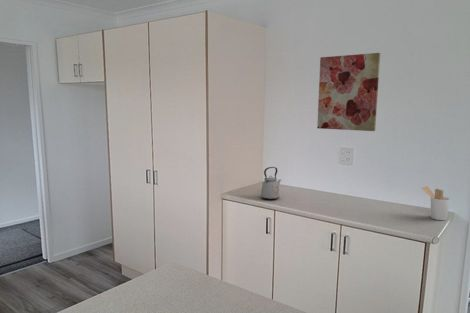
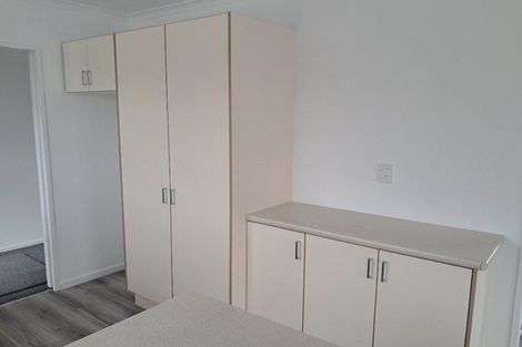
- wall art (346, 93)
- kettle (272, 182)
- utensil holder (434, 202)
